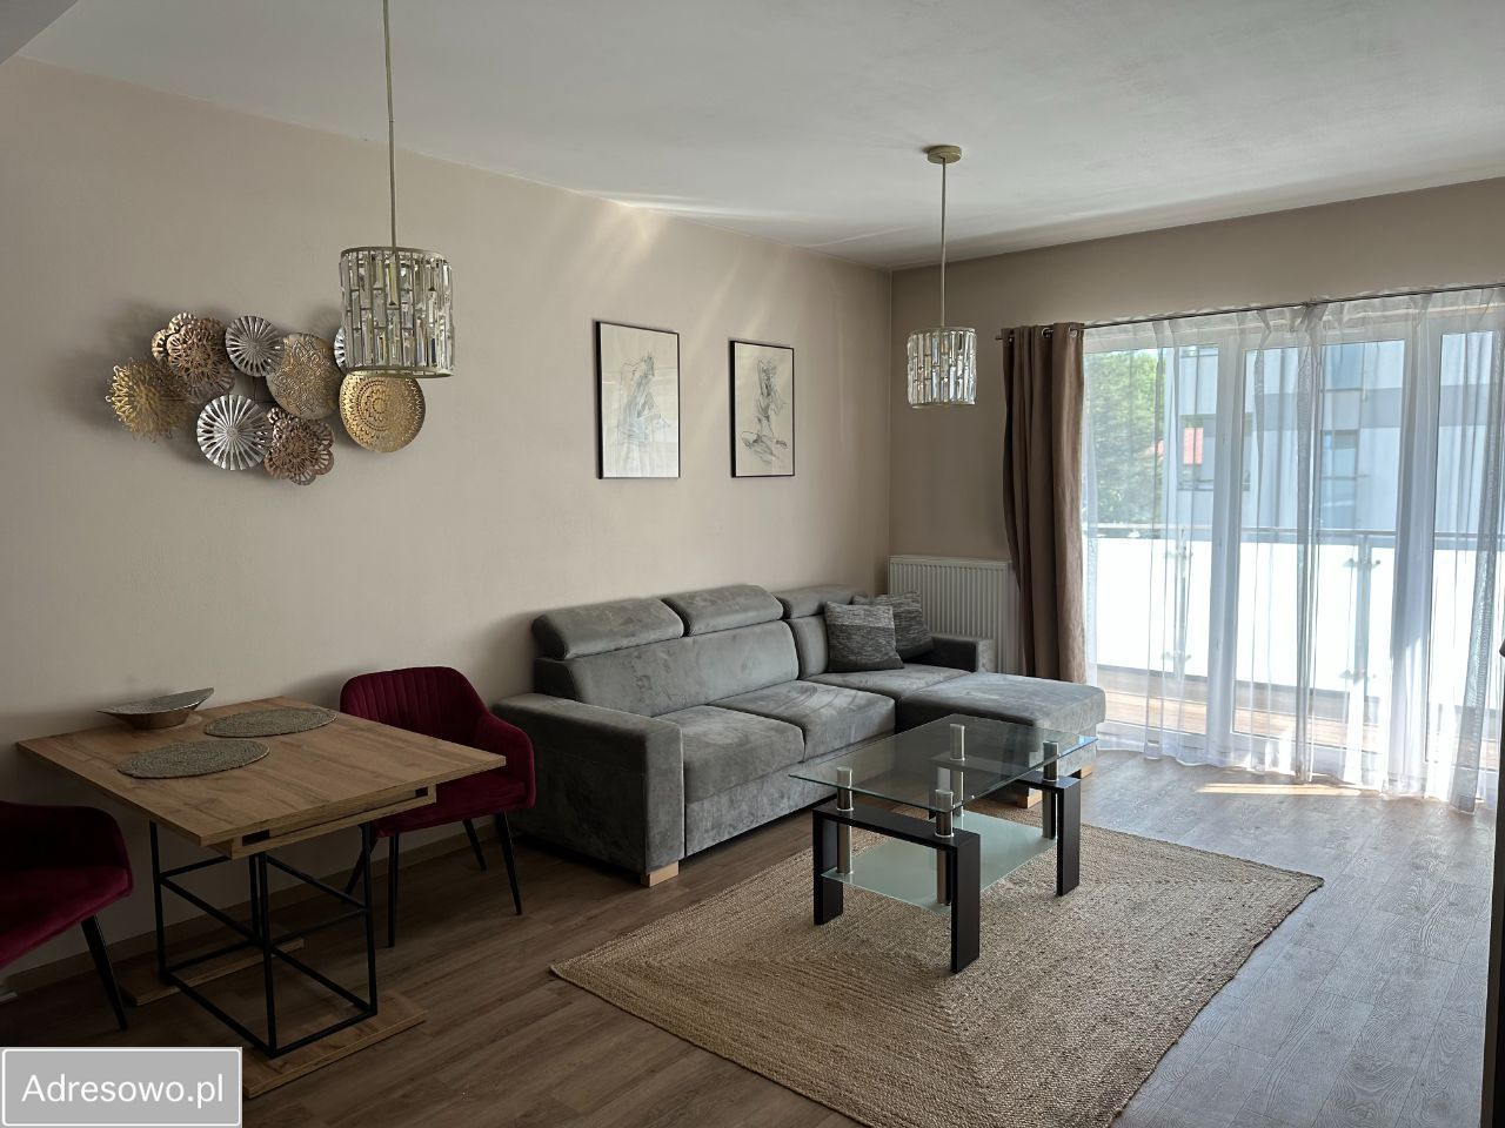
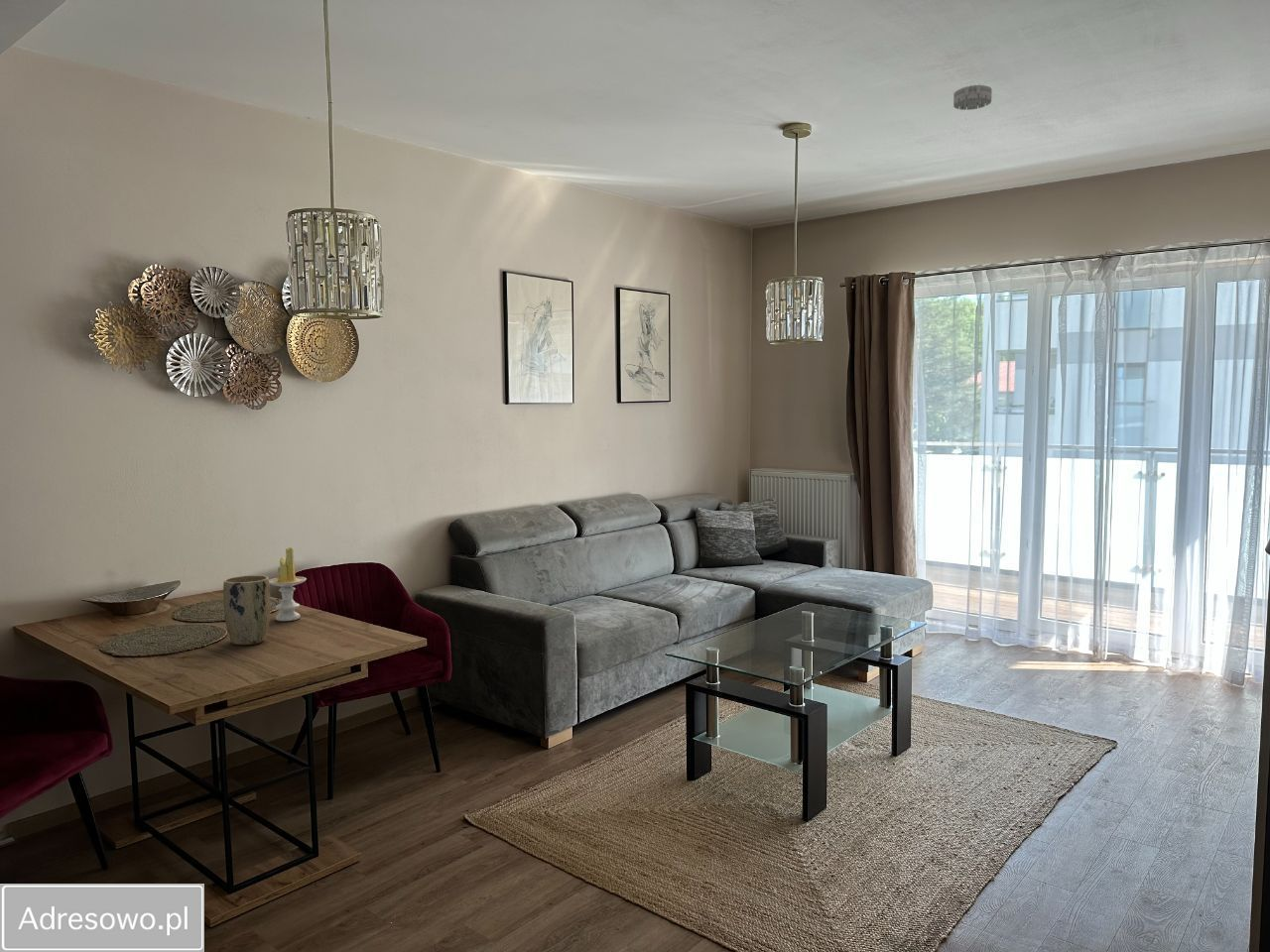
+ smoke detector (972, 96)
+ plant pot (247, 610)
+ candle (287, 582)
